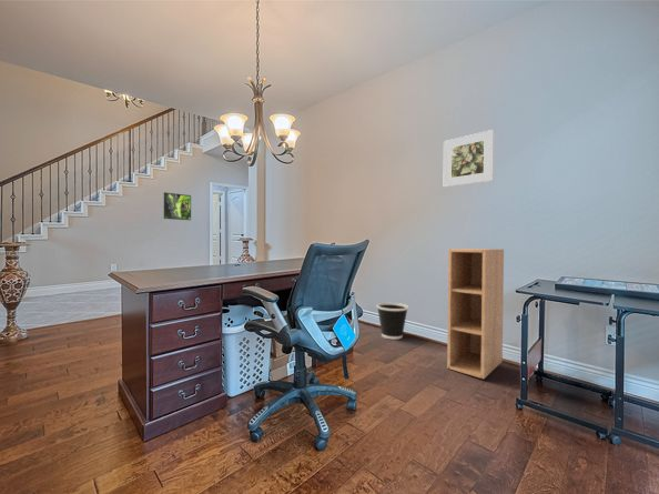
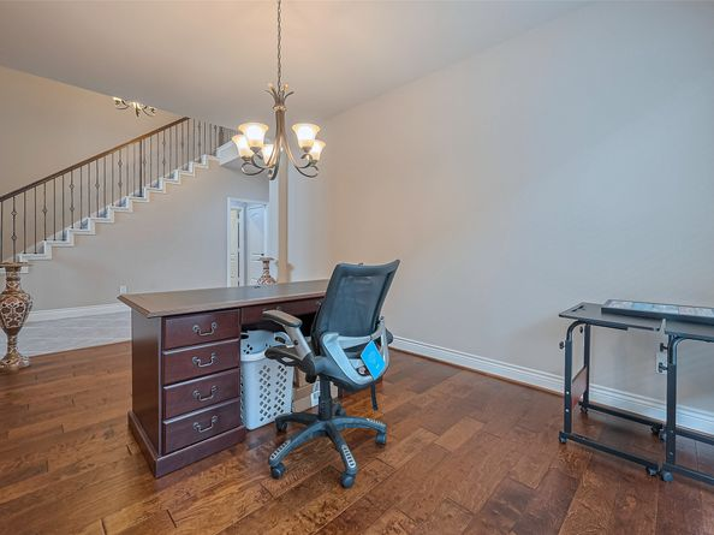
- shelving unit (476, 306)
- wastebasket (392, 321)
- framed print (178, 206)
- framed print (467, 160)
